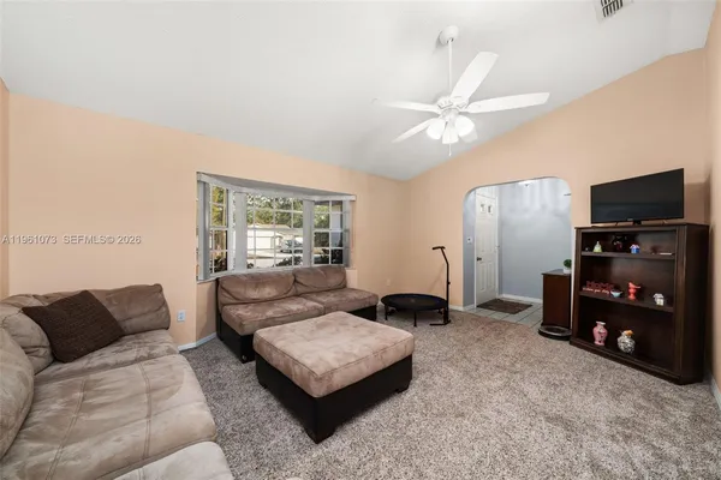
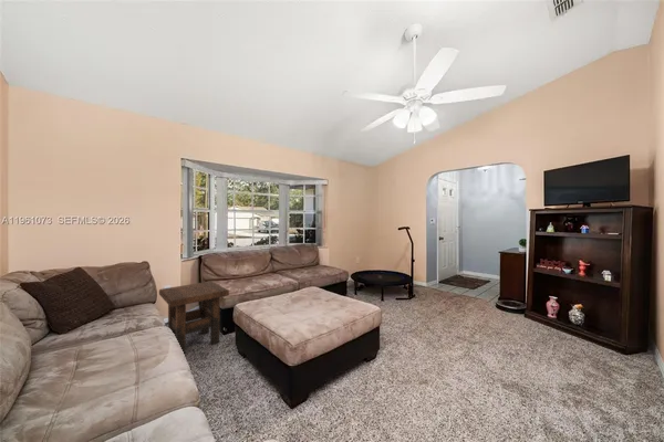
+ side table (194, 315)
